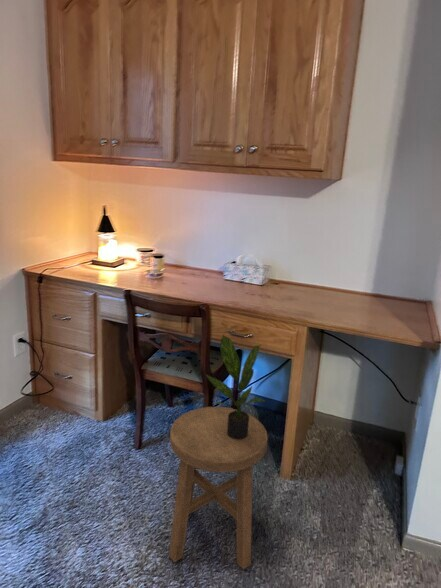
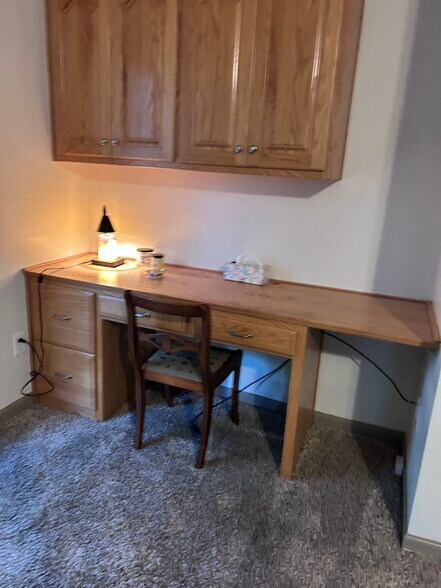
- potted plant (230, 389)
- stool (214, 485)
